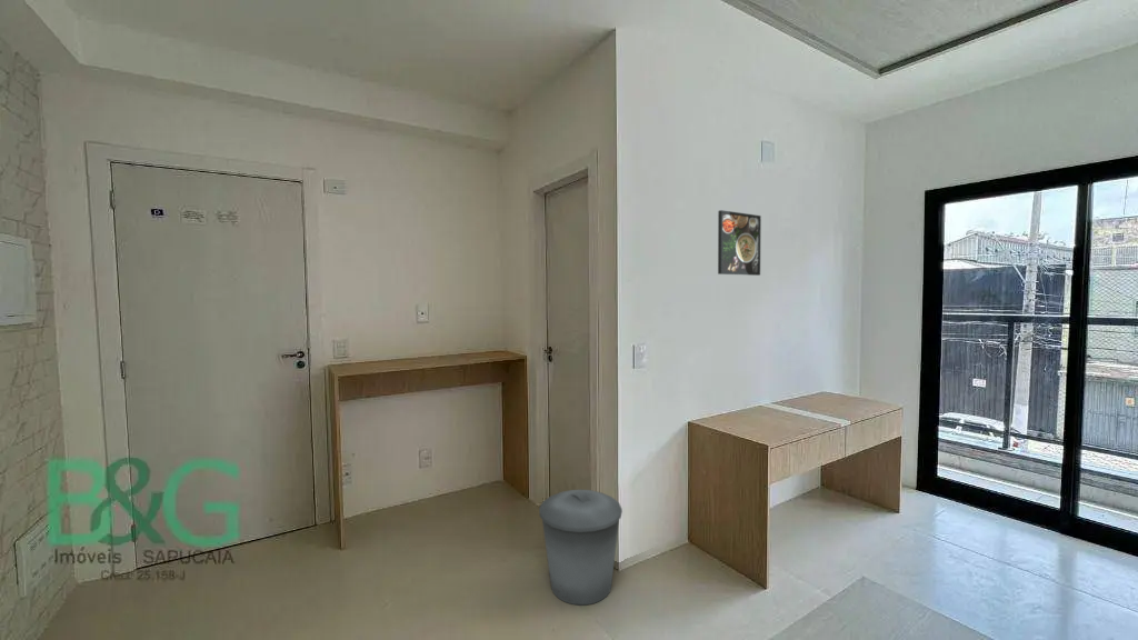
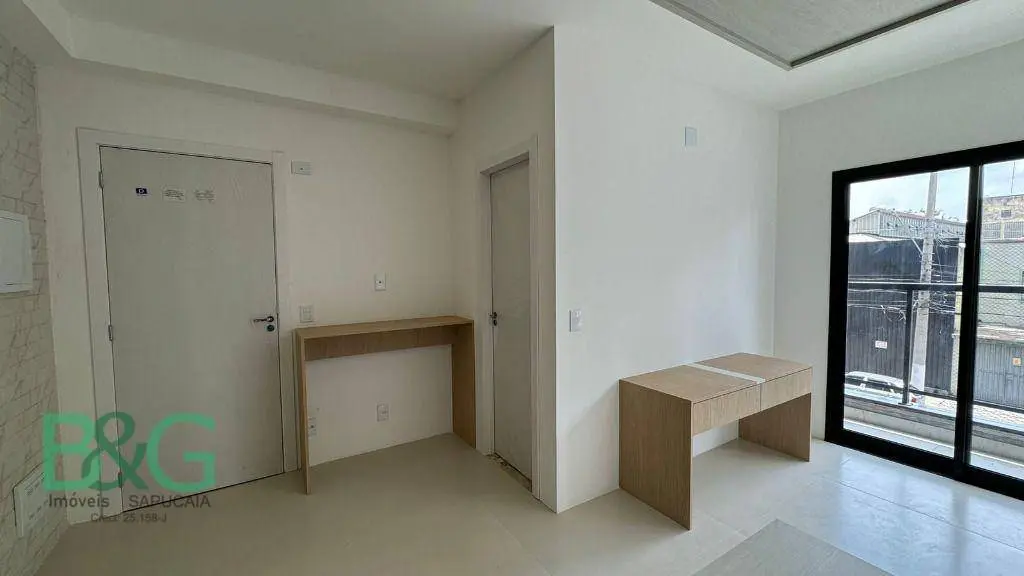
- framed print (739, 243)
- trash can (580, 539)
